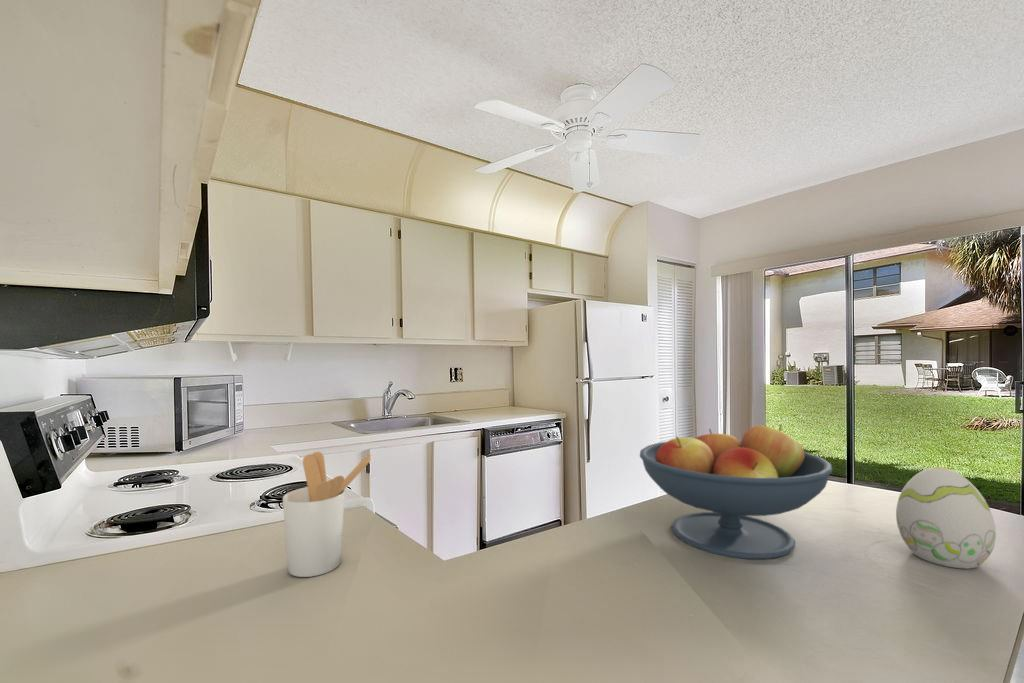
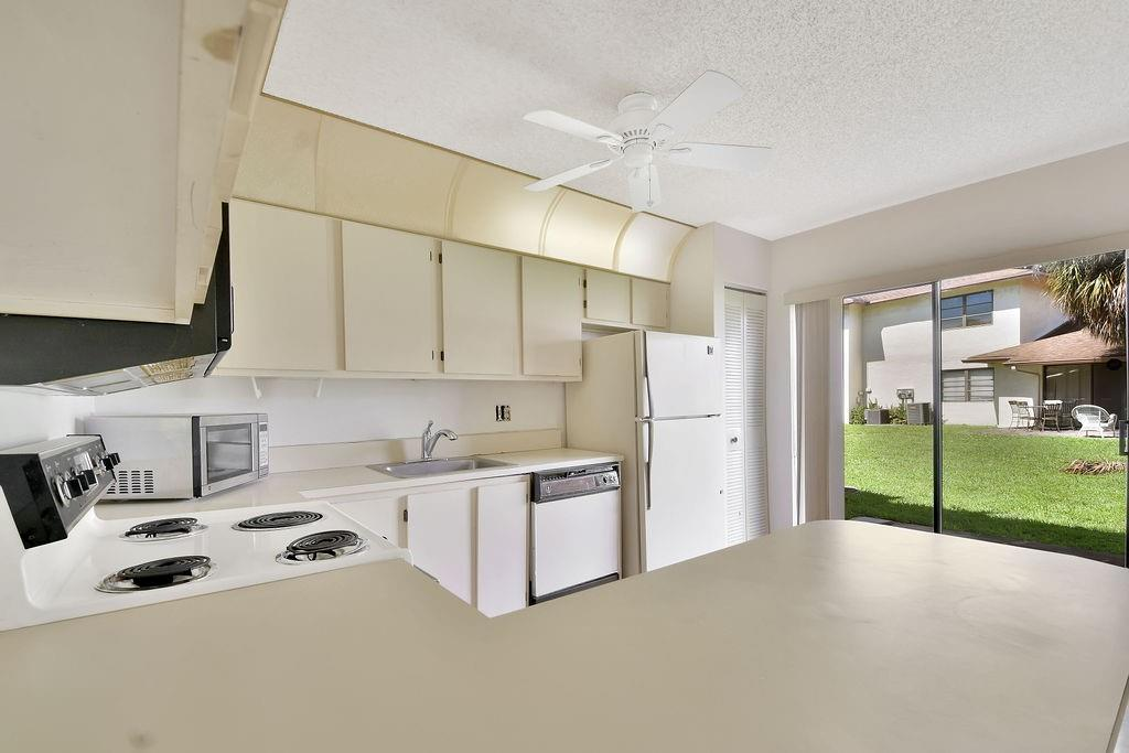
- fruit bowl (729, 481)
- utensil holder (331, 509)
- decorative egg (943, 512)
